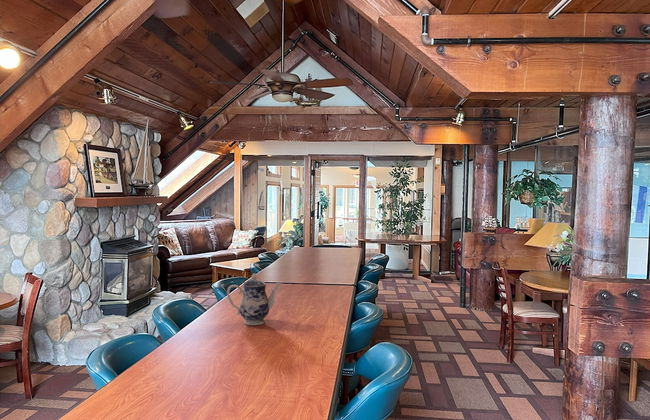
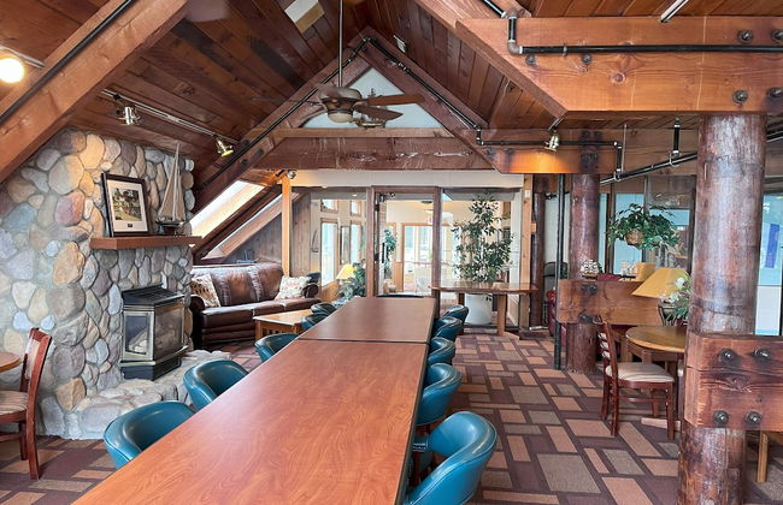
- teapot (254, 298)
